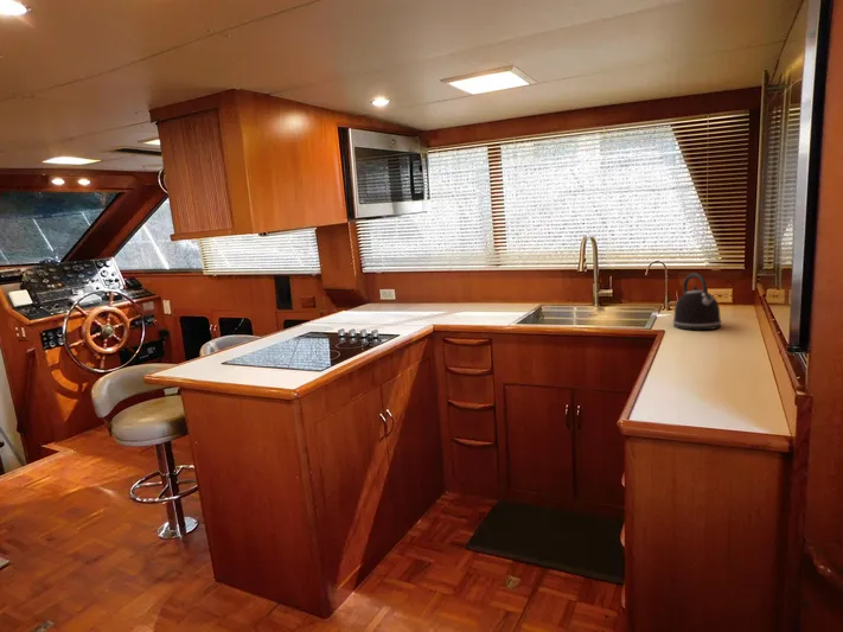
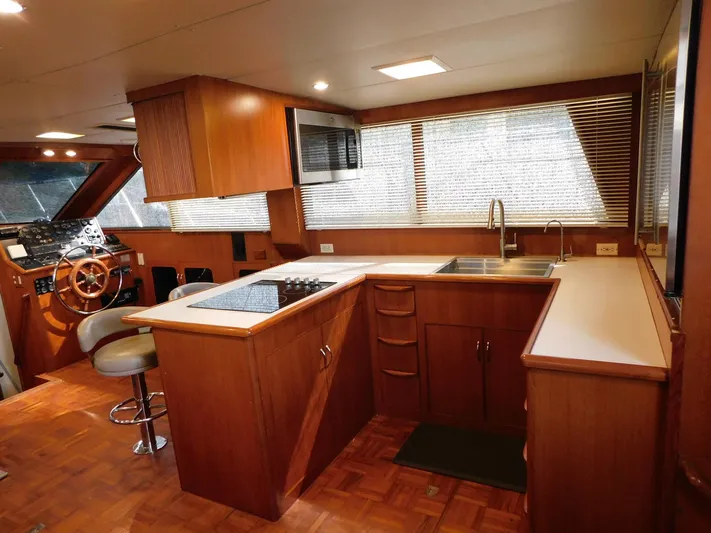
- kettle (696, 299)
